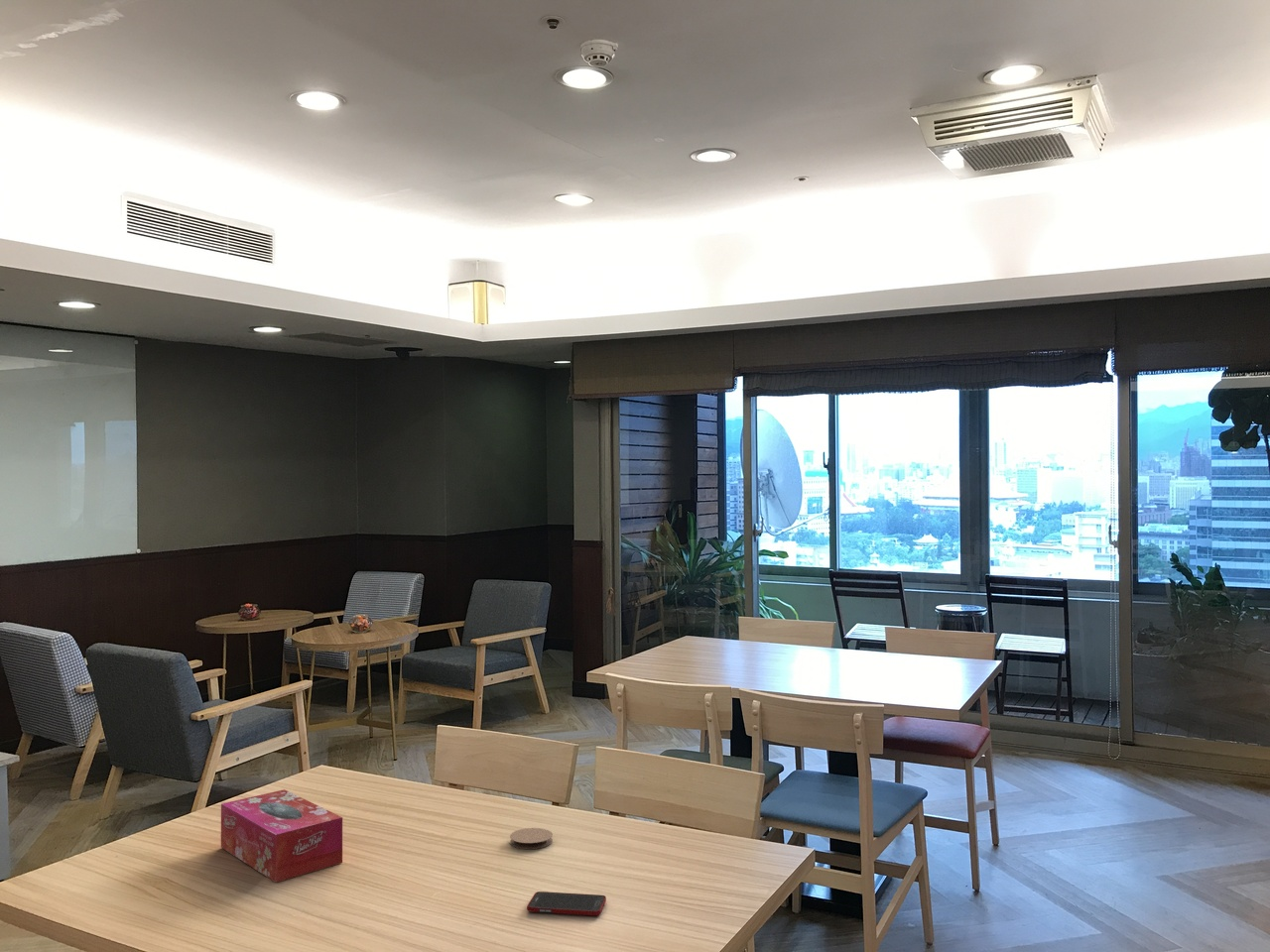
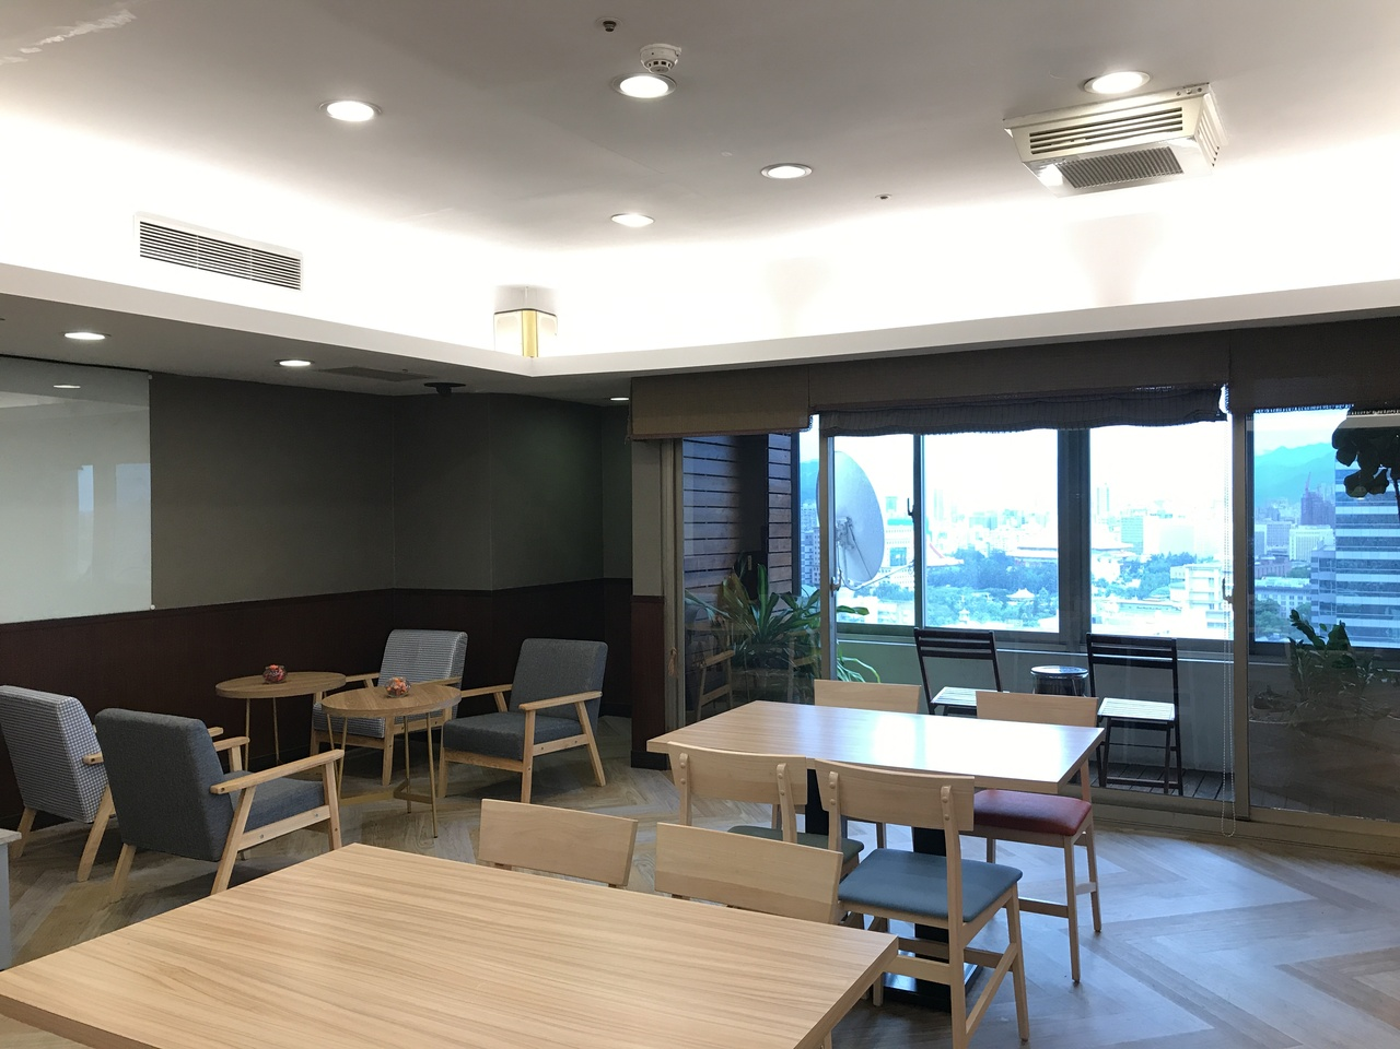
- tissue box (280, 832)
- coaster (531, 838)
- cell phone (567, 903)
